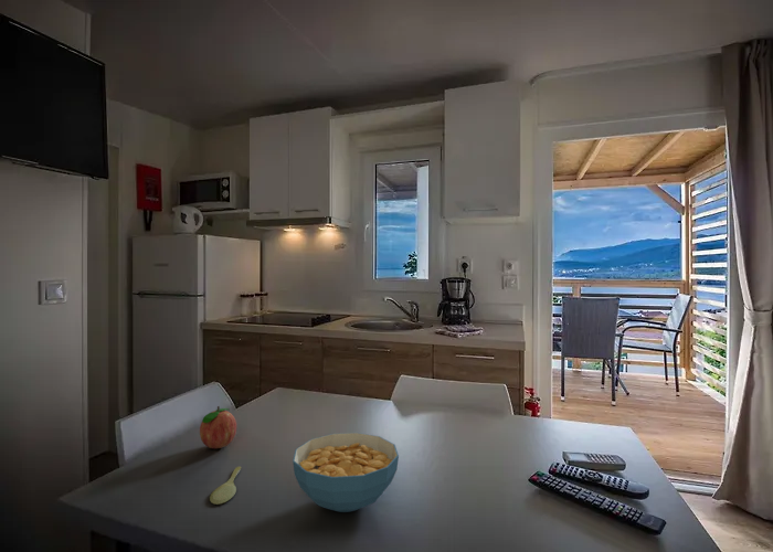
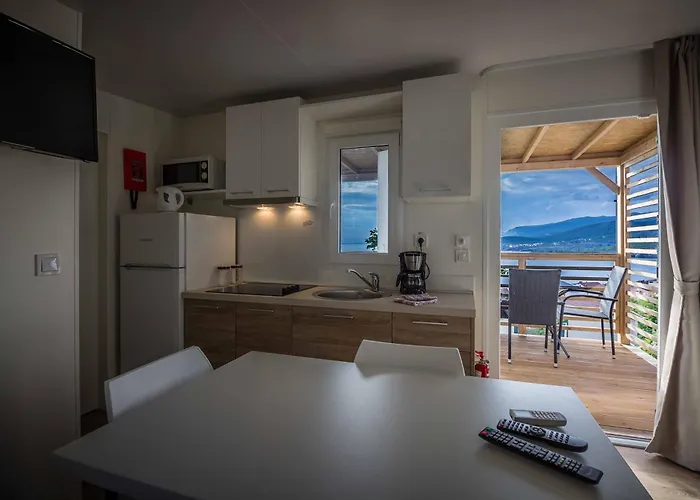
- spoon (229, 482)
- fruit (218, 426)
- cereal bowl (346, 477)
